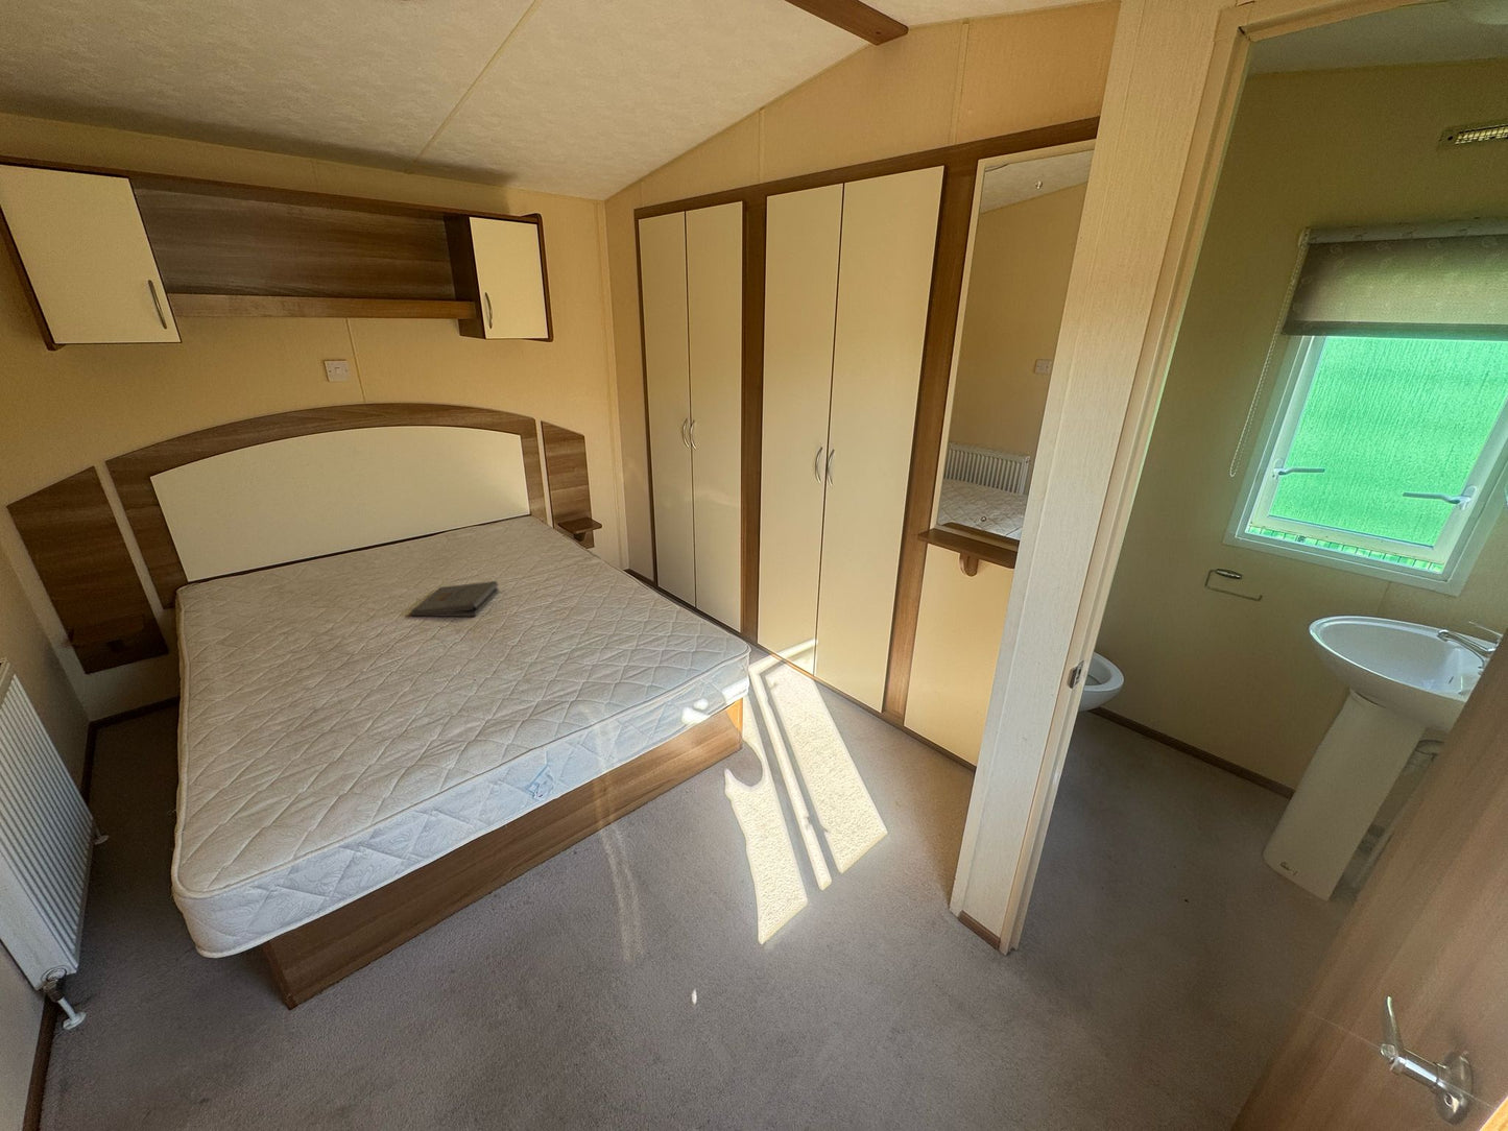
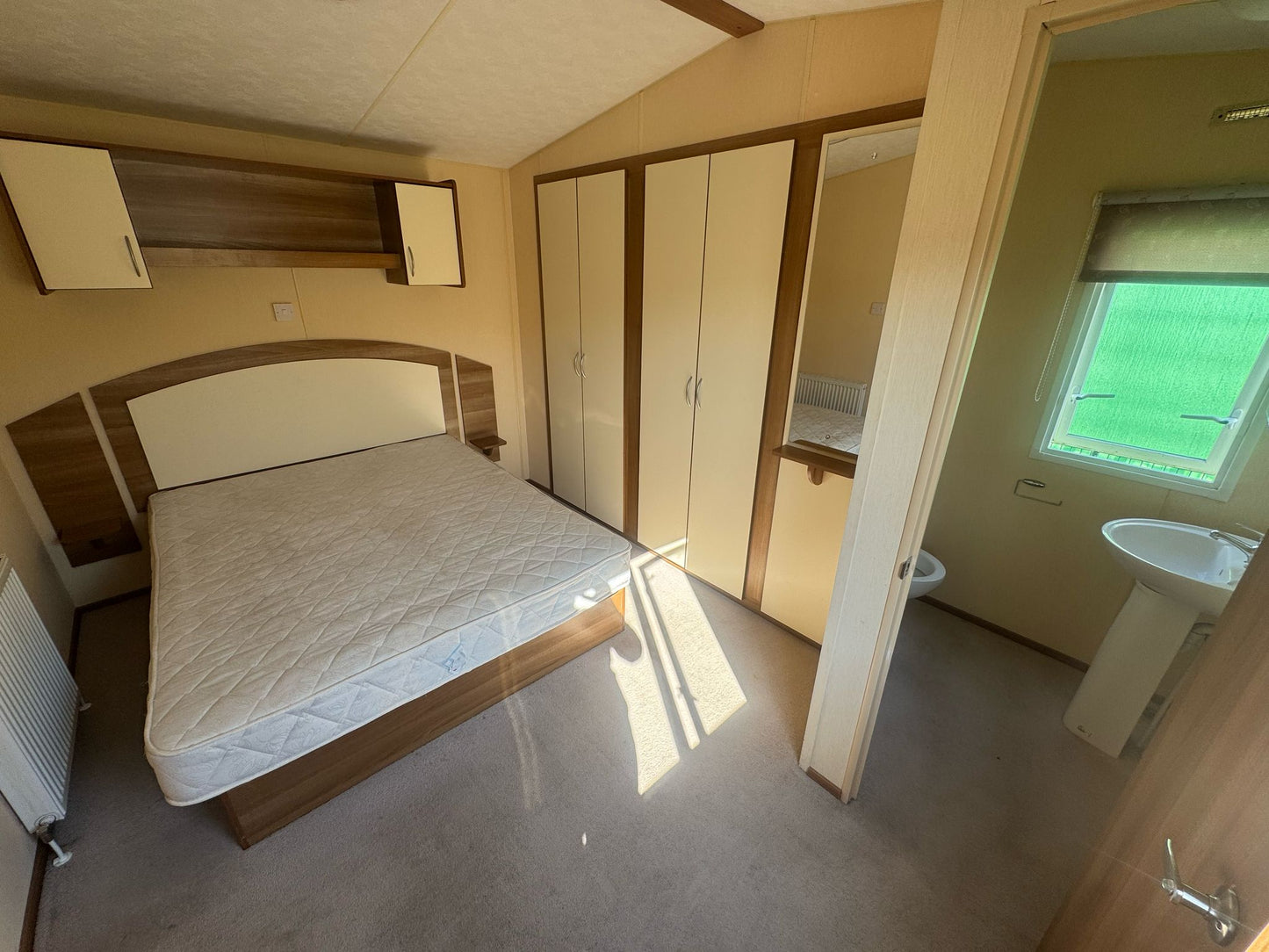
- pizza box (456, 596)
